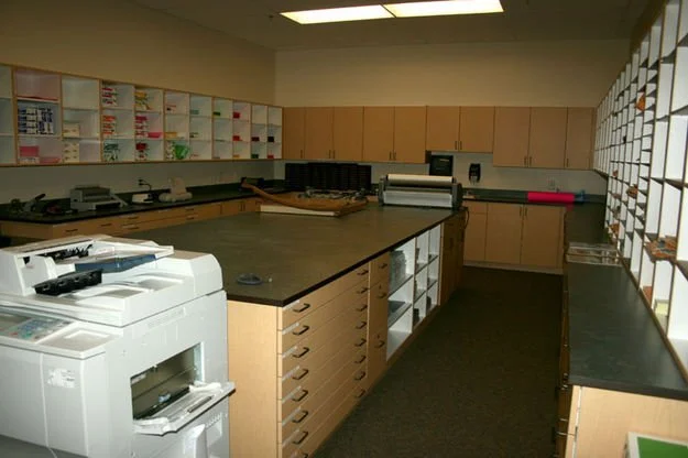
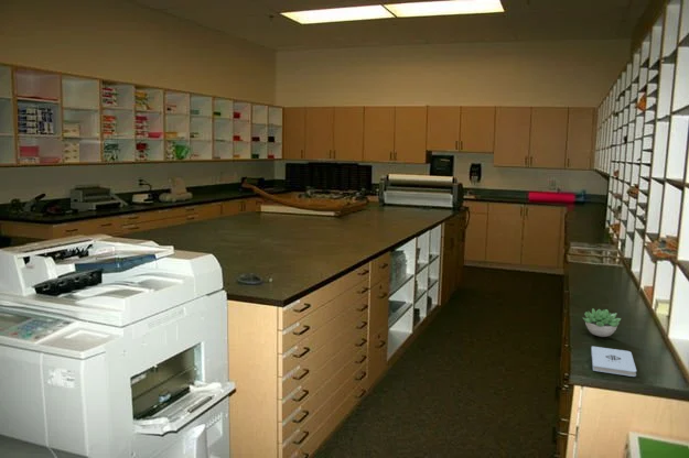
+ succulent plant (601, 323)
+ notepad (612, 360)
